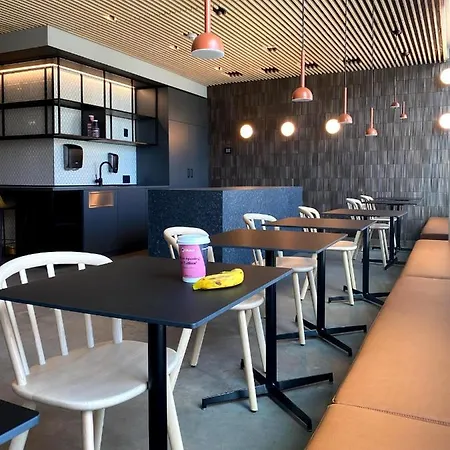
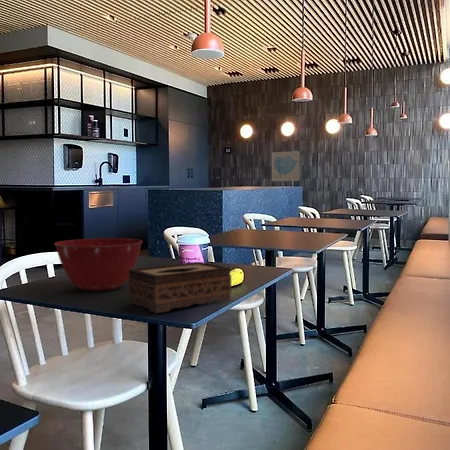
+ mixing bowl (99, 264)
+ wall art (285, 166)
+ tissue box (180, 285)
